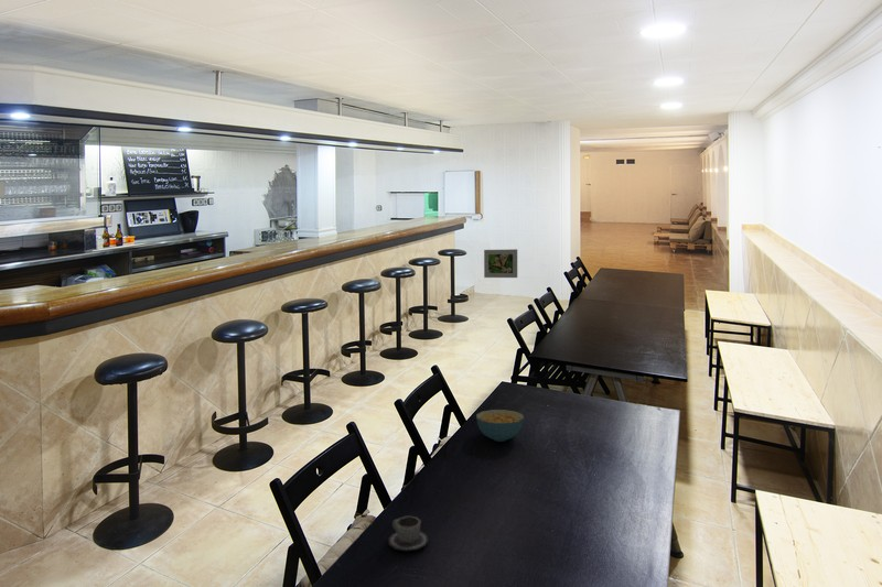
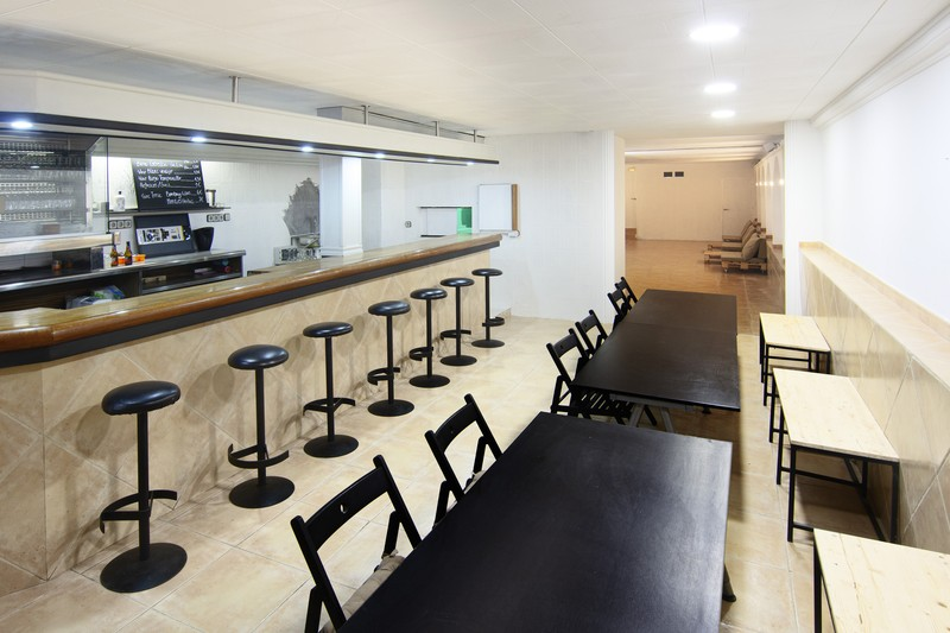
- cup (408, 532)
- cereal bowl (499, 427)
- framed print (501, 263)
